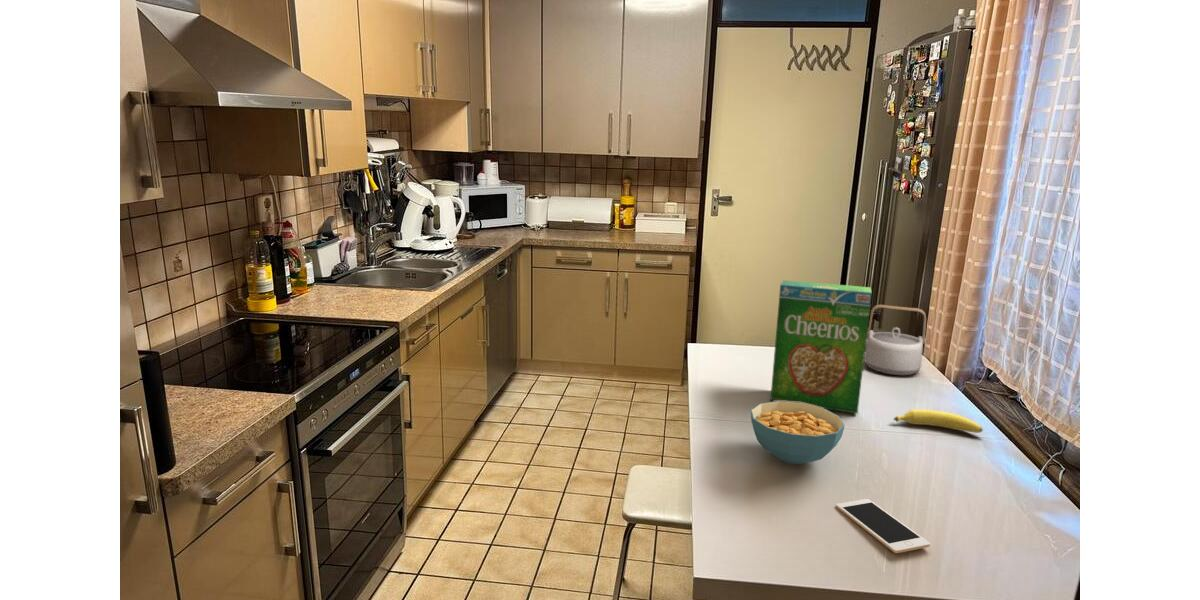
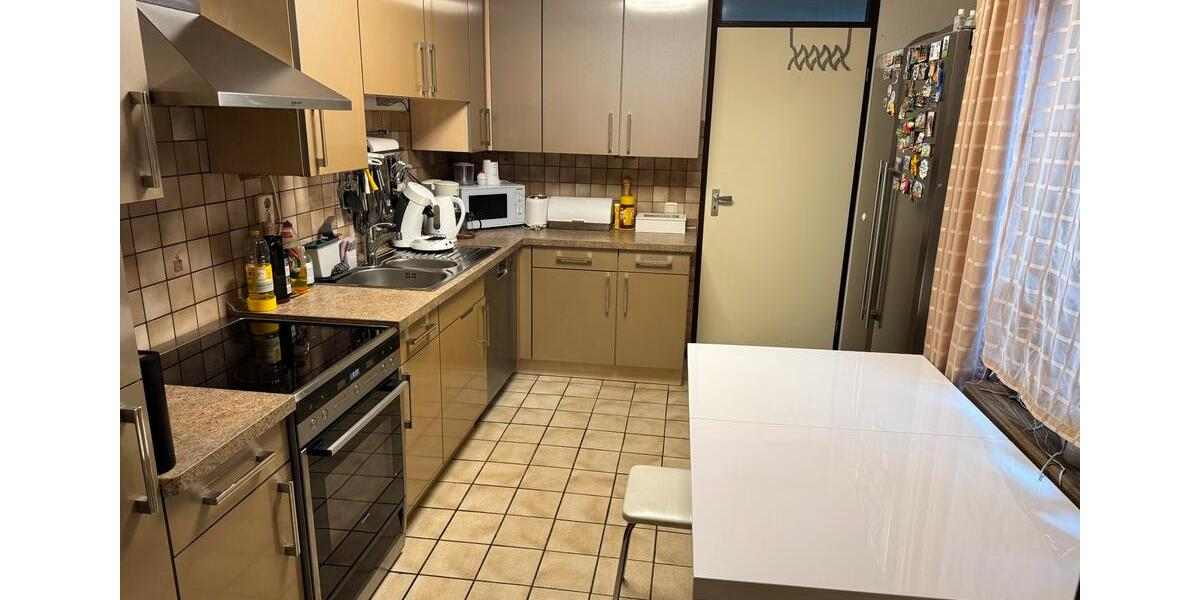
- teapot (889, 337)
- cereal box (819, 345)
- fruit (935, 419)
- cereal bowl (794, 437)
- cell phone (880, 524)
